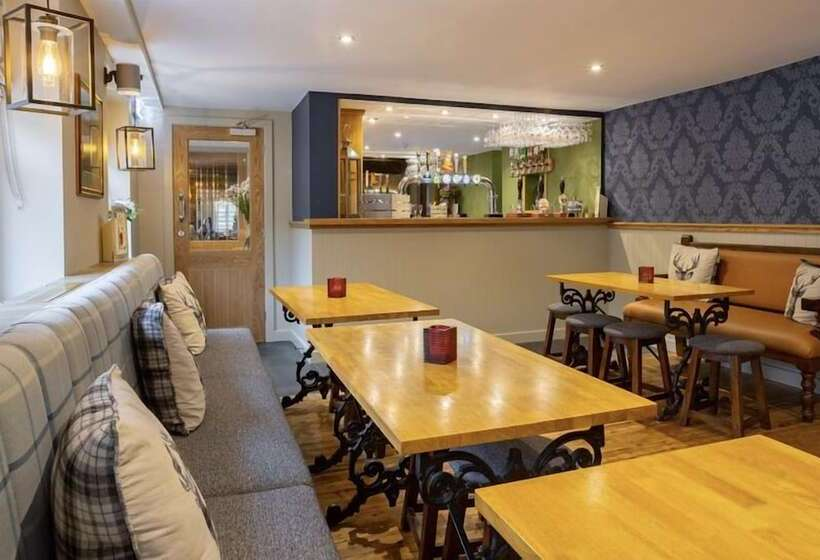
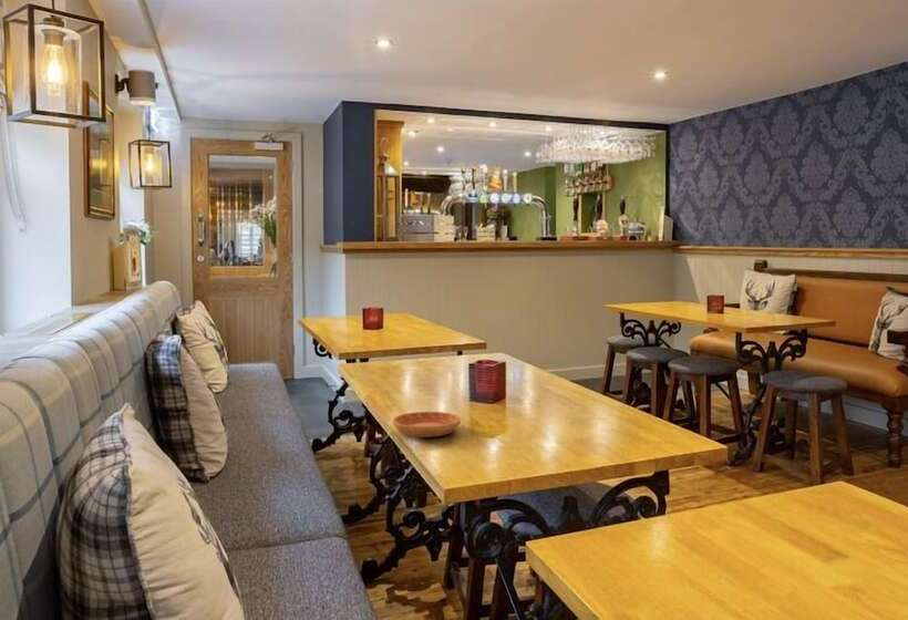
+ saucer (426, 424)
